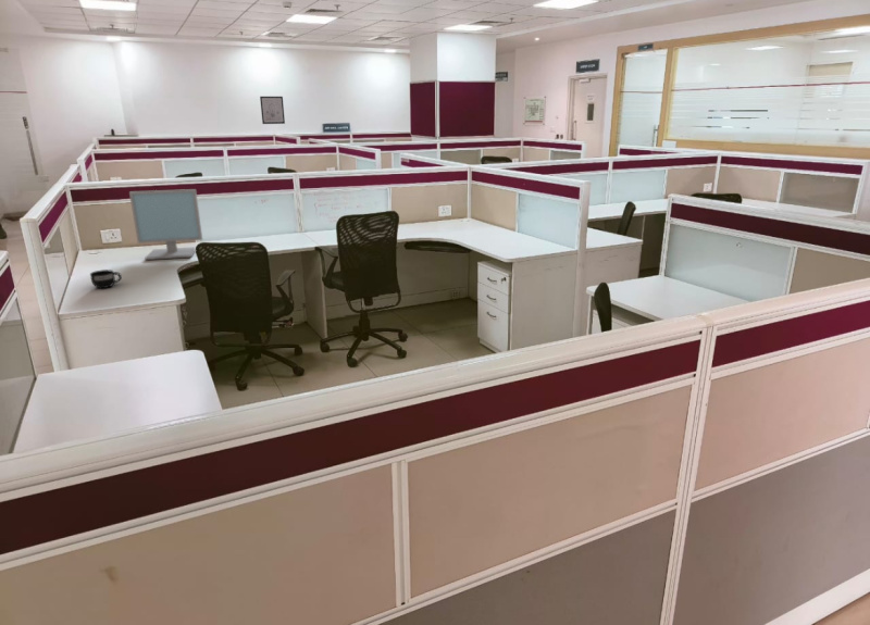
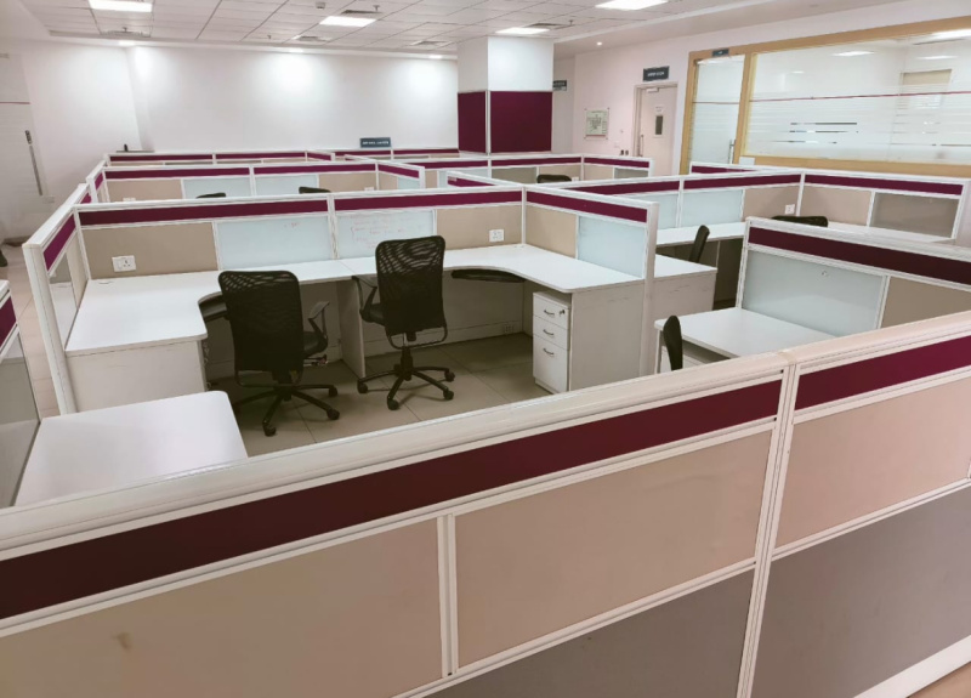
- wall art (272, 110)
- mug (107, 278)
- computer monitor (167, 223)
